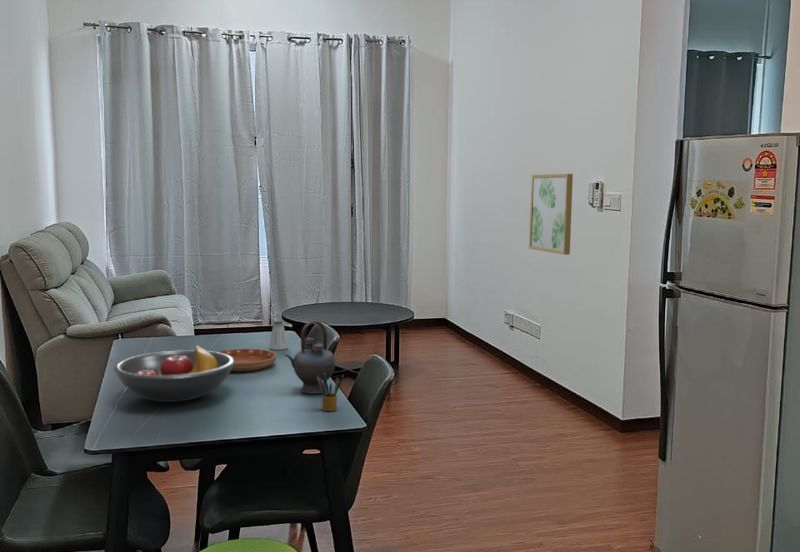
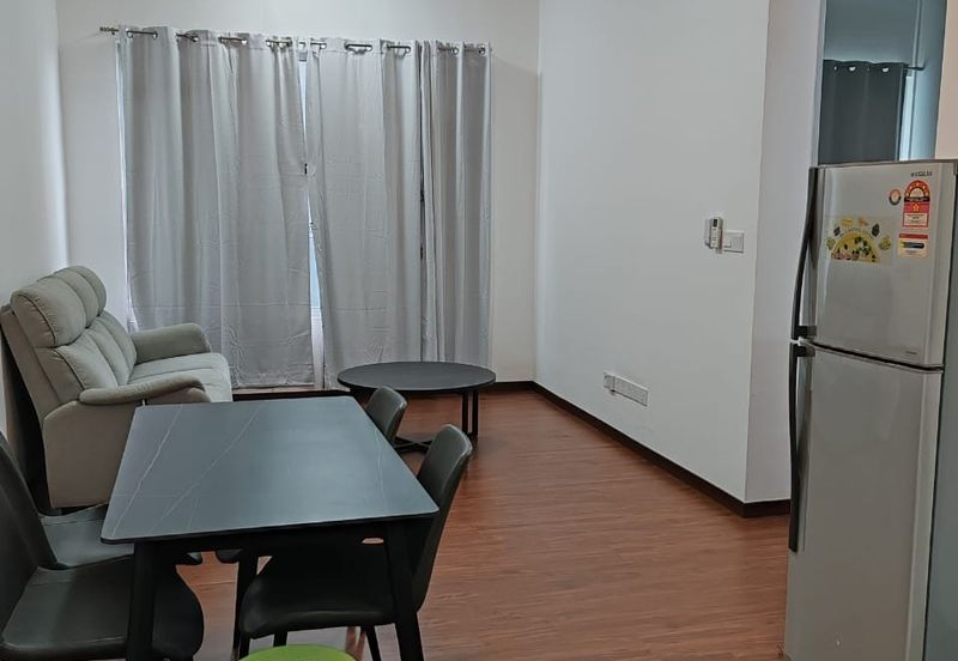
- saucer (242, 360)
- pencil box (330, 391)
- saltshaker (278, 334)
- wall art (549, 213)
- teapot (309, 356)
- fruit bowl (176, 374)
